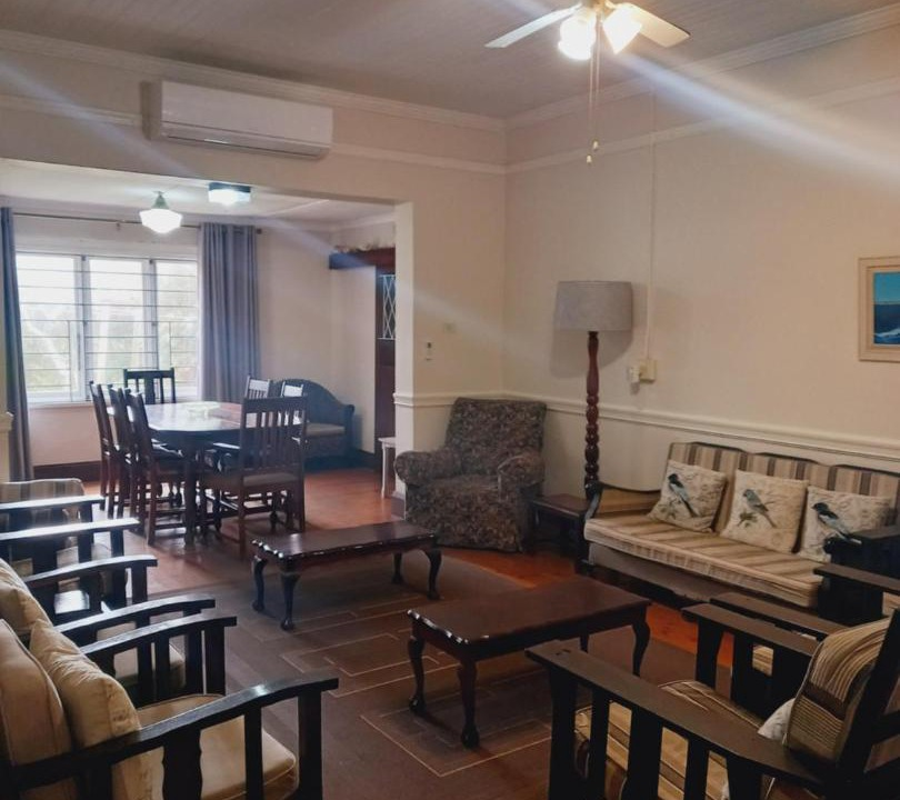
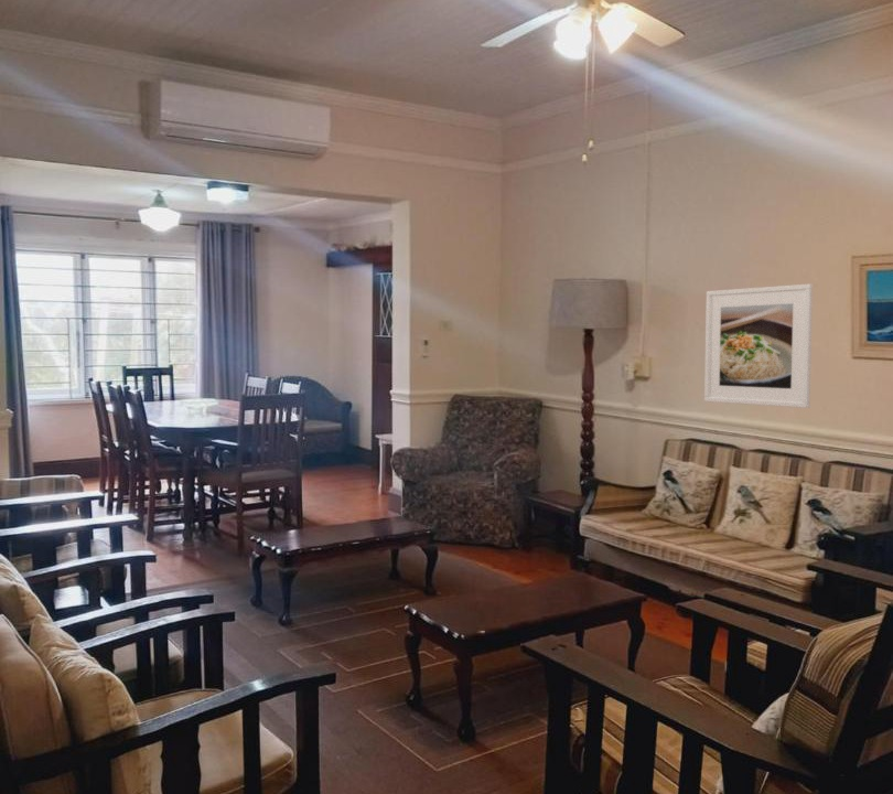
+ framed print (755, 346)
